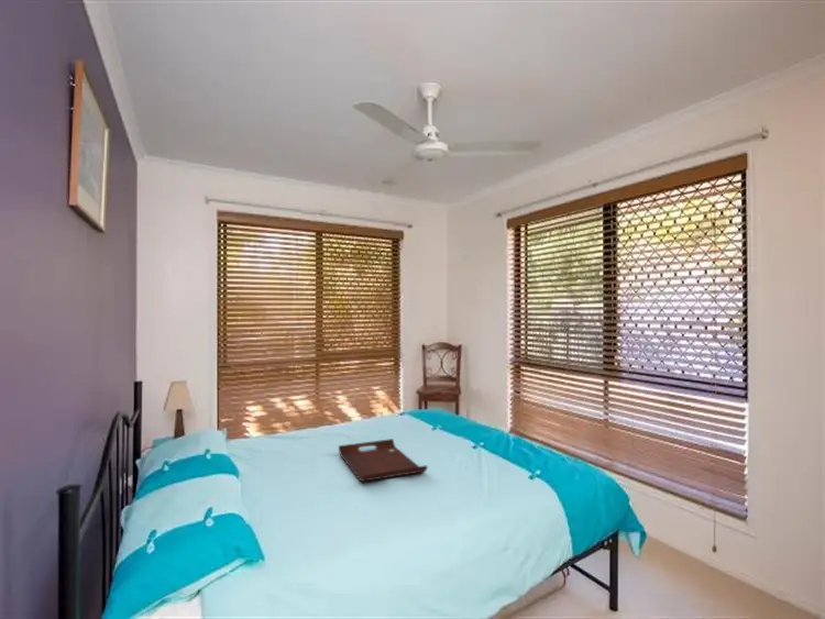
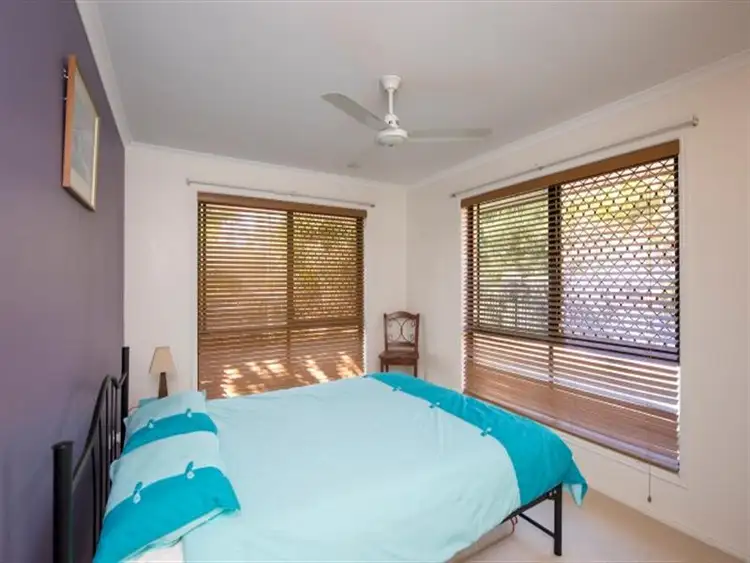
- serving tray (380, 458)
